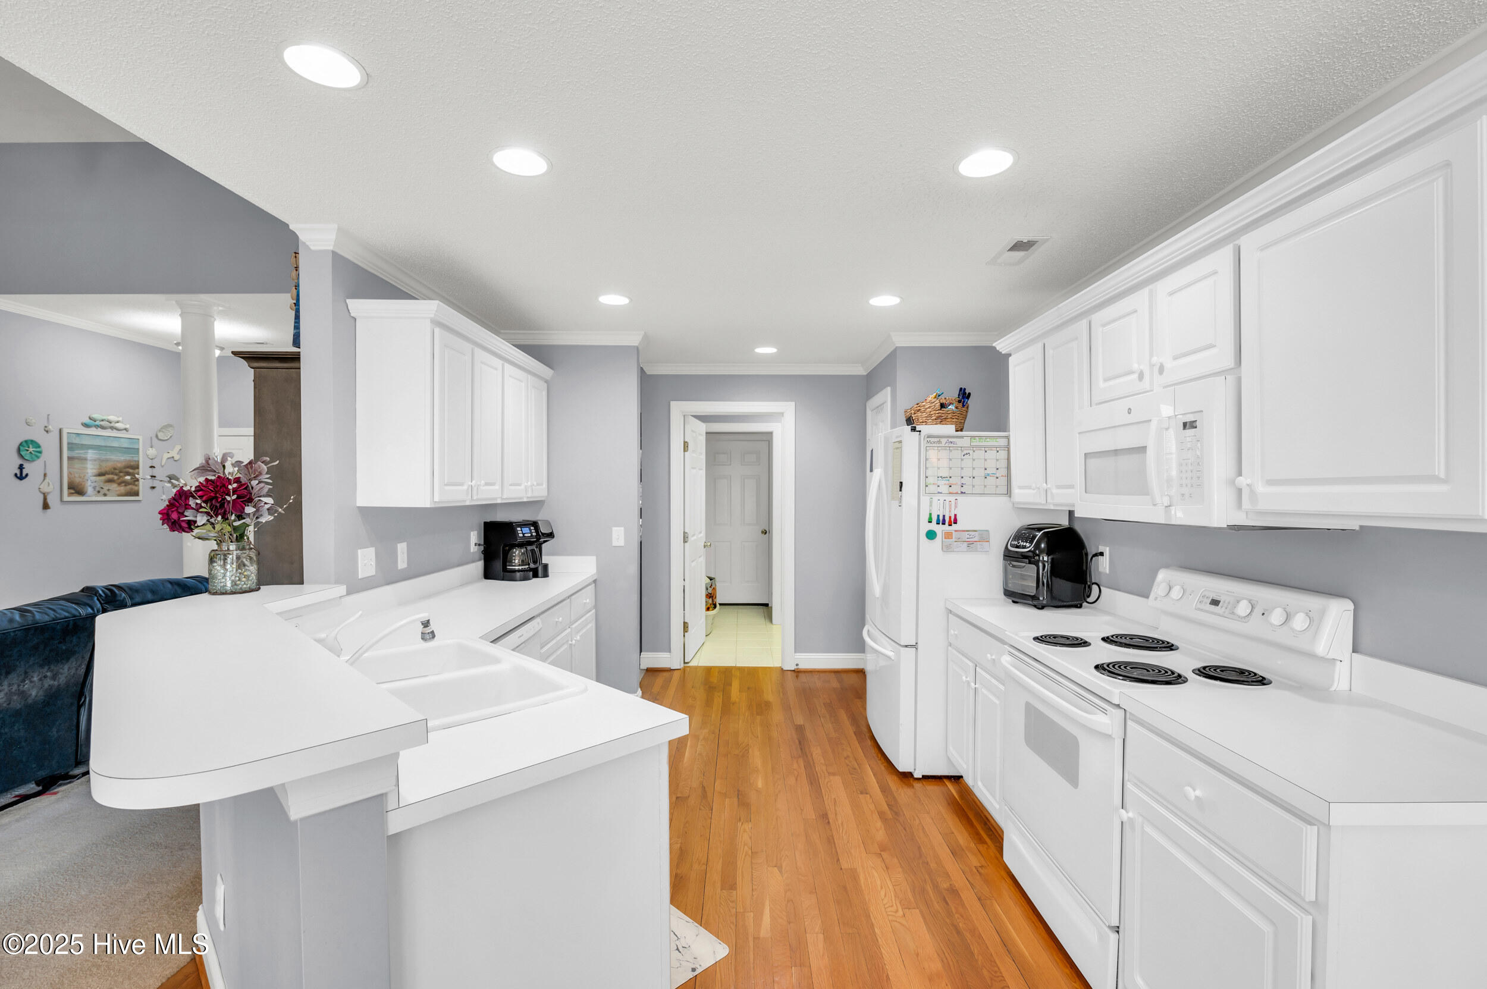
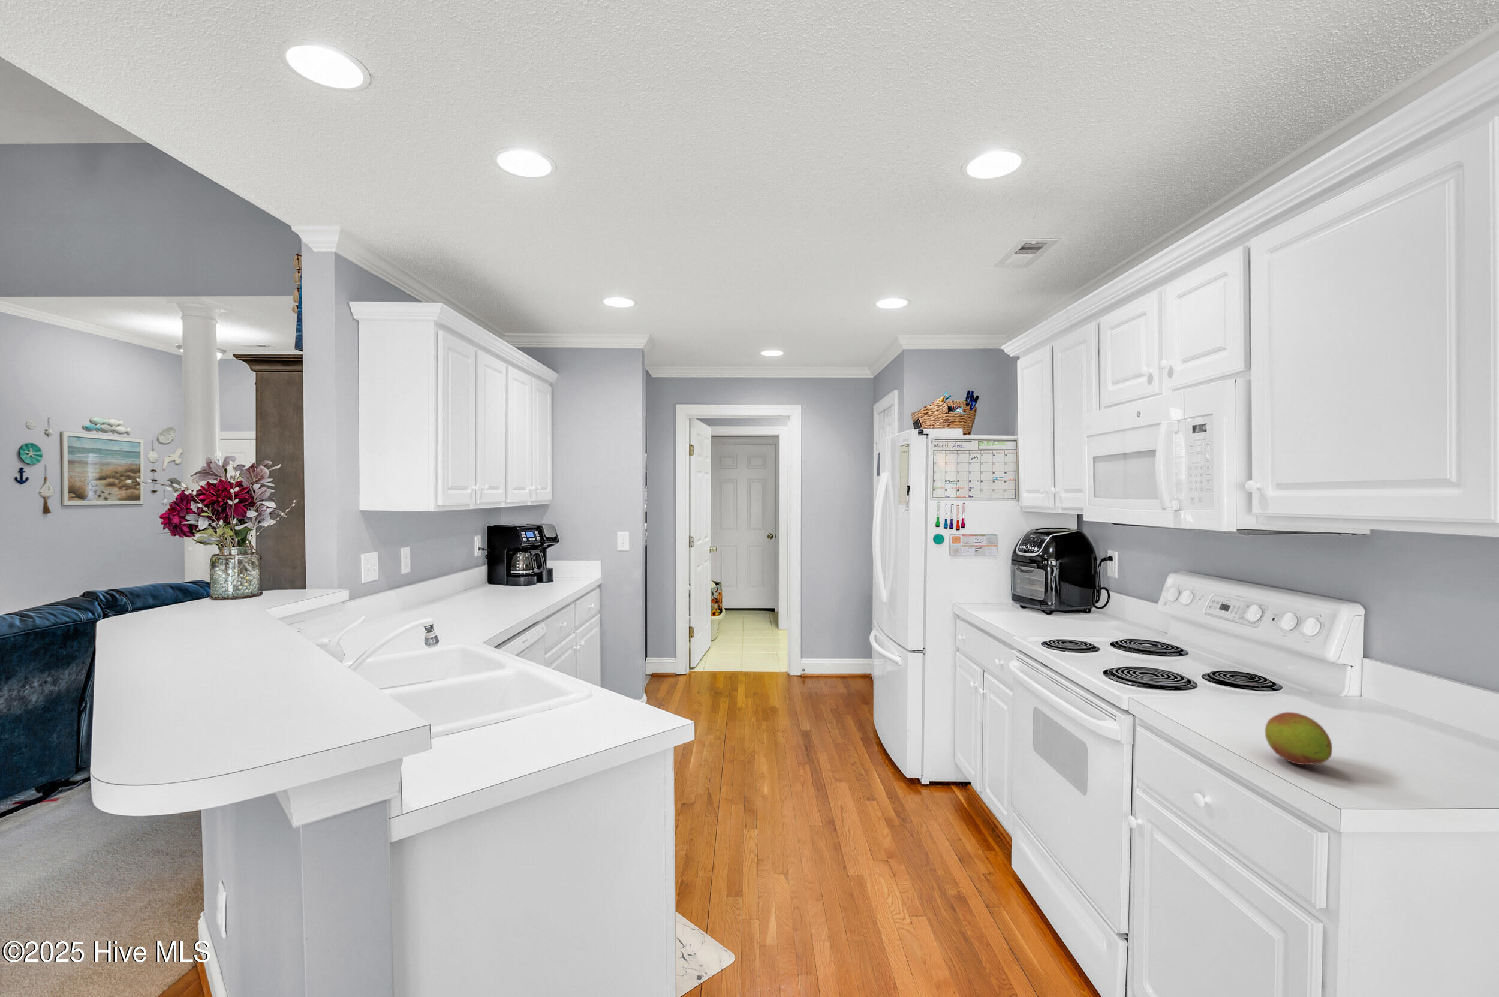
+ fruit (1299, 739)
